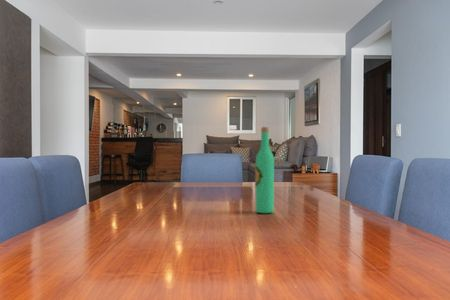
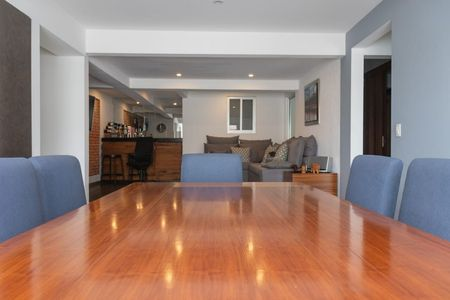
- wine bottle (264, 169)
